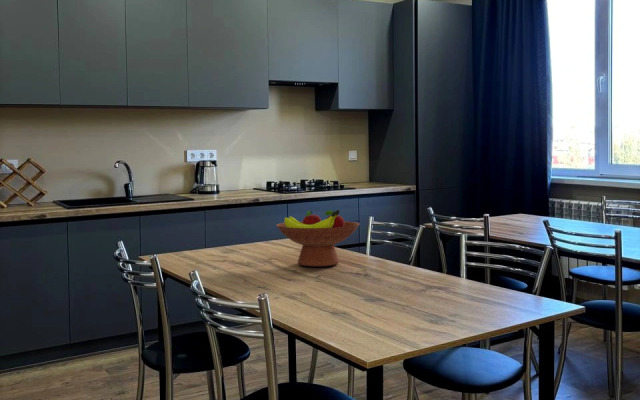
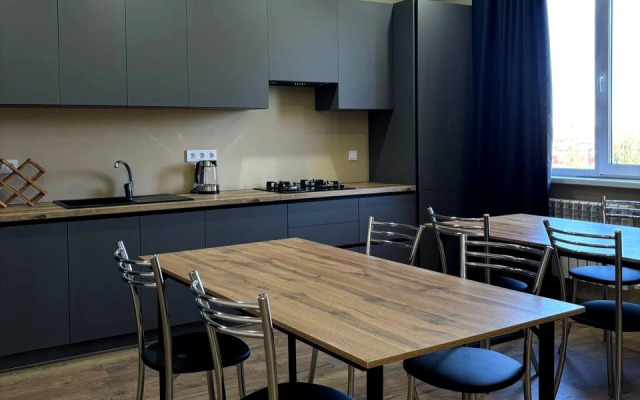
- fruit bowl (318, 236)
